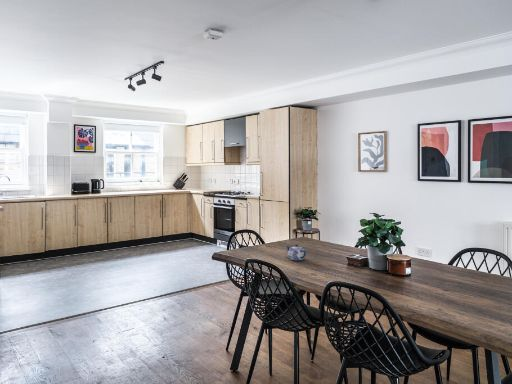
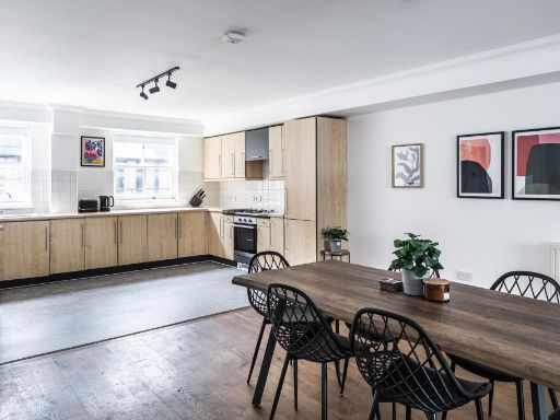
- teapot (295, 251)
